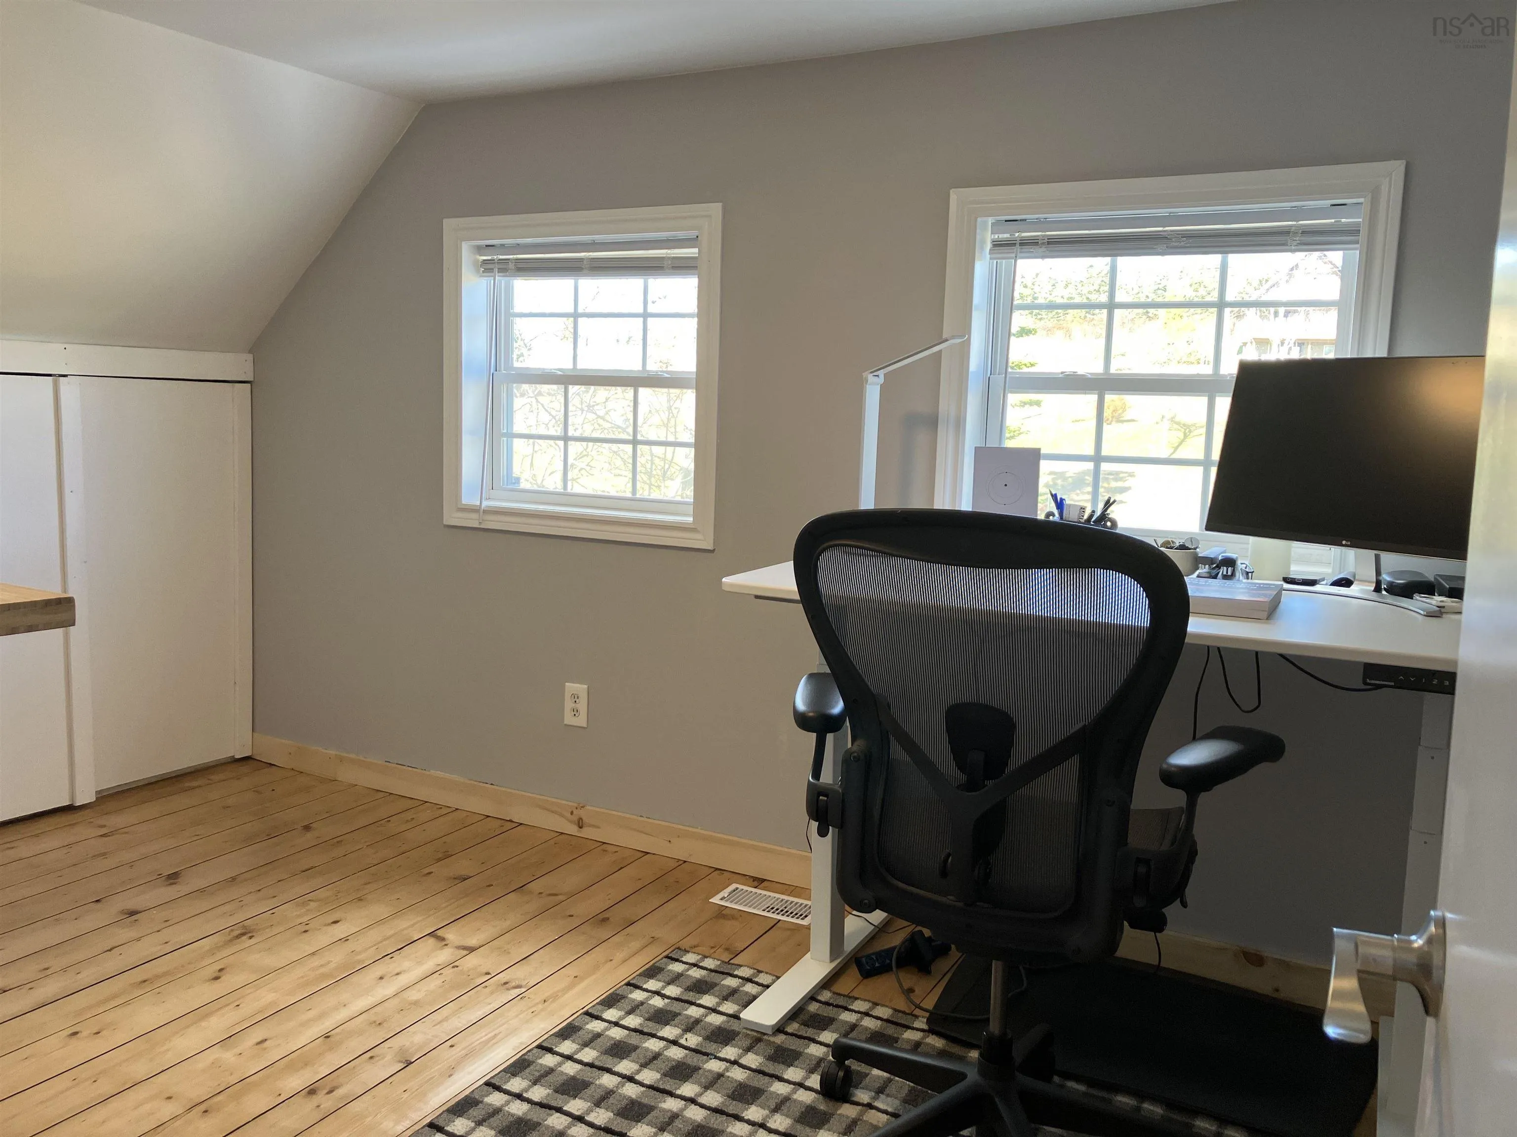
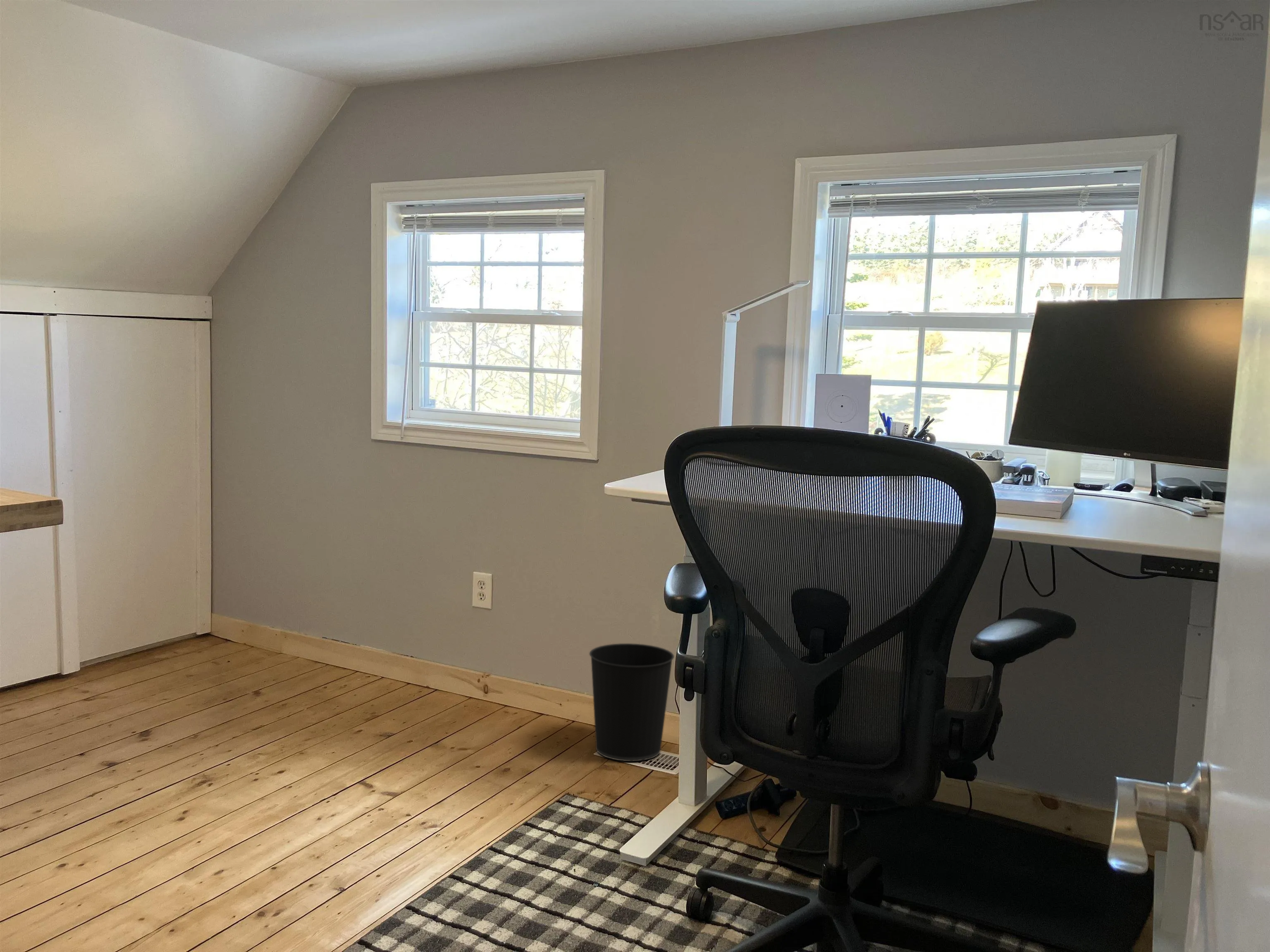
+ wastebasket (630, 702)
